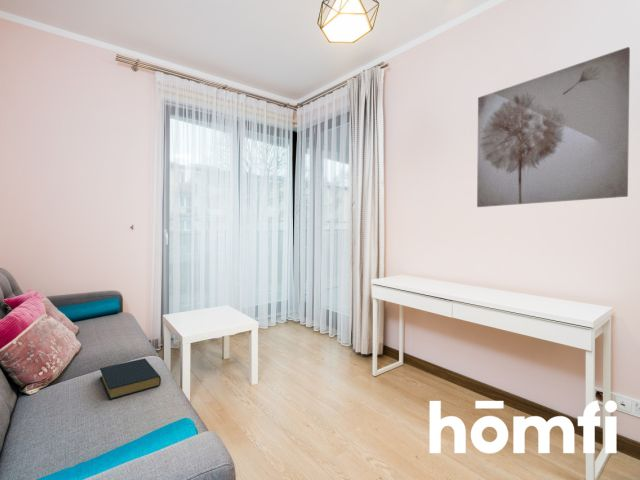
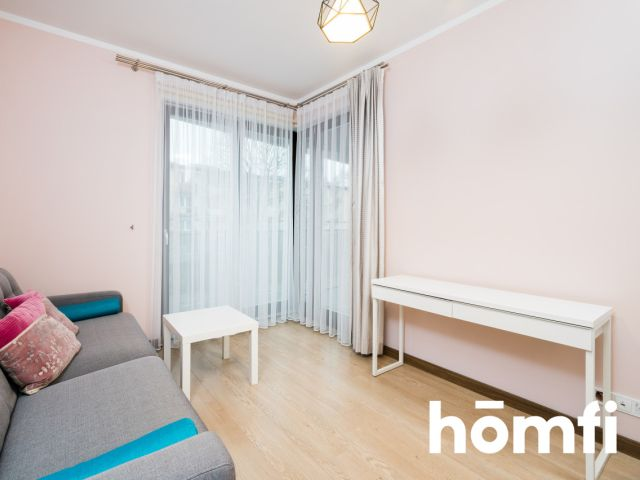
- hardback book (129, 376)
- wall art (541, 139)
